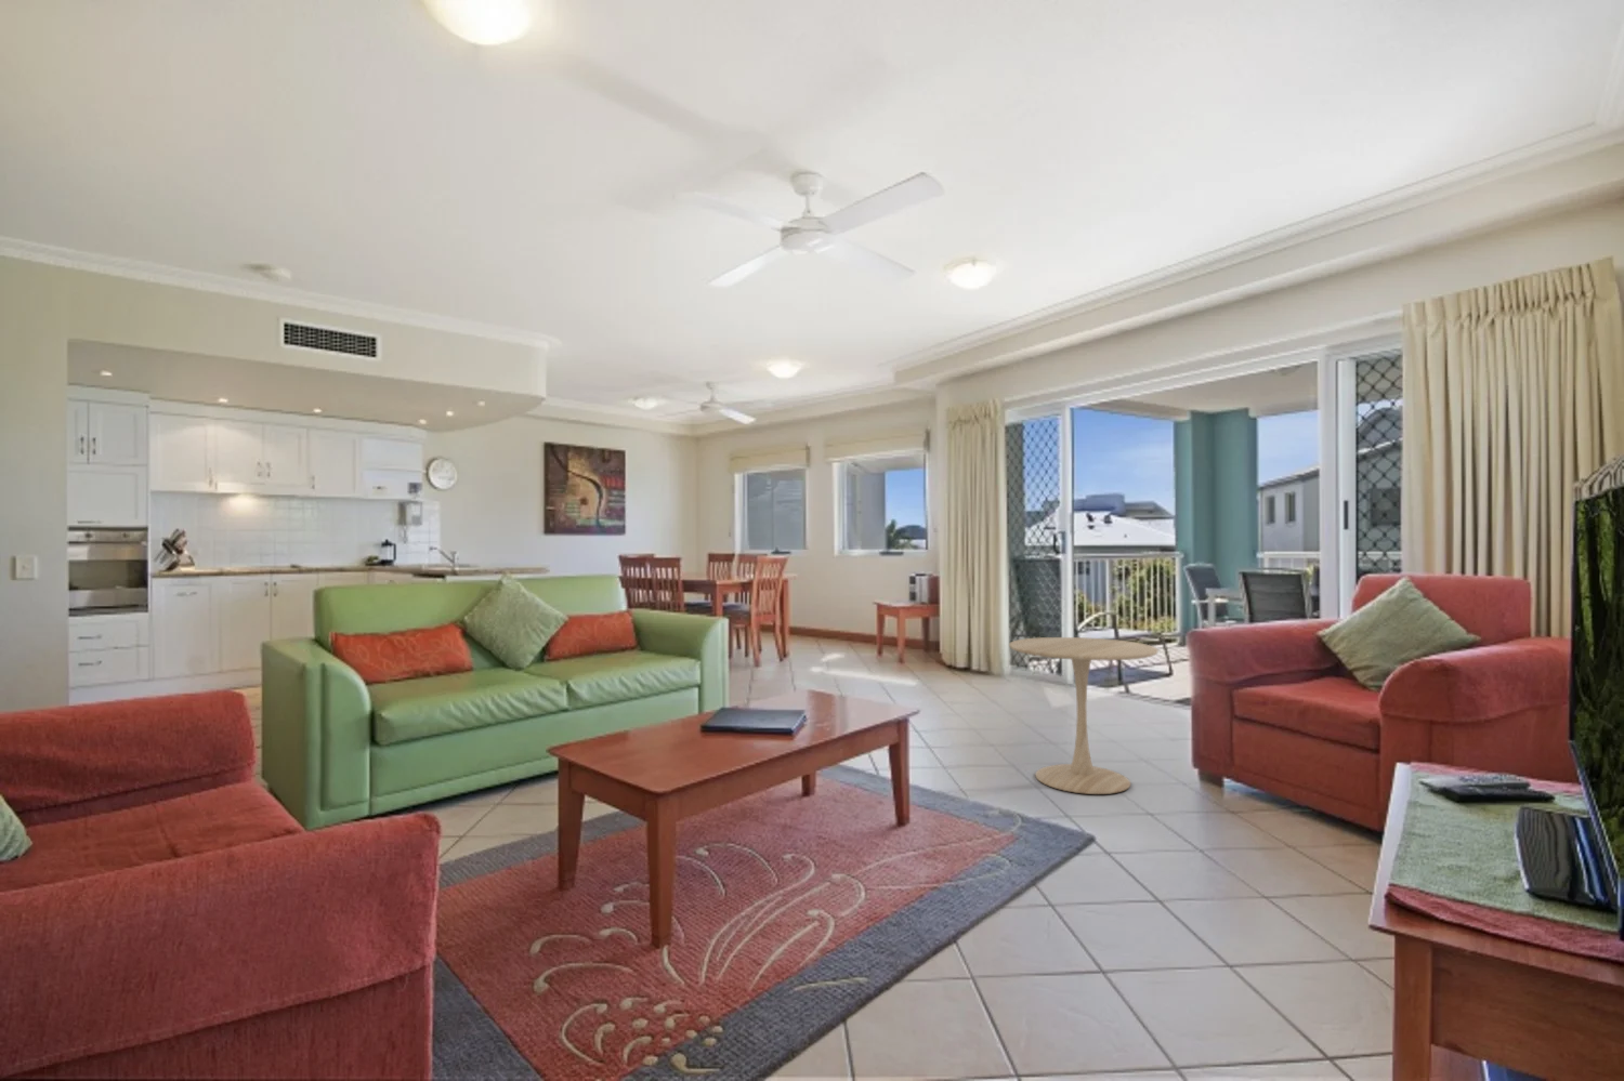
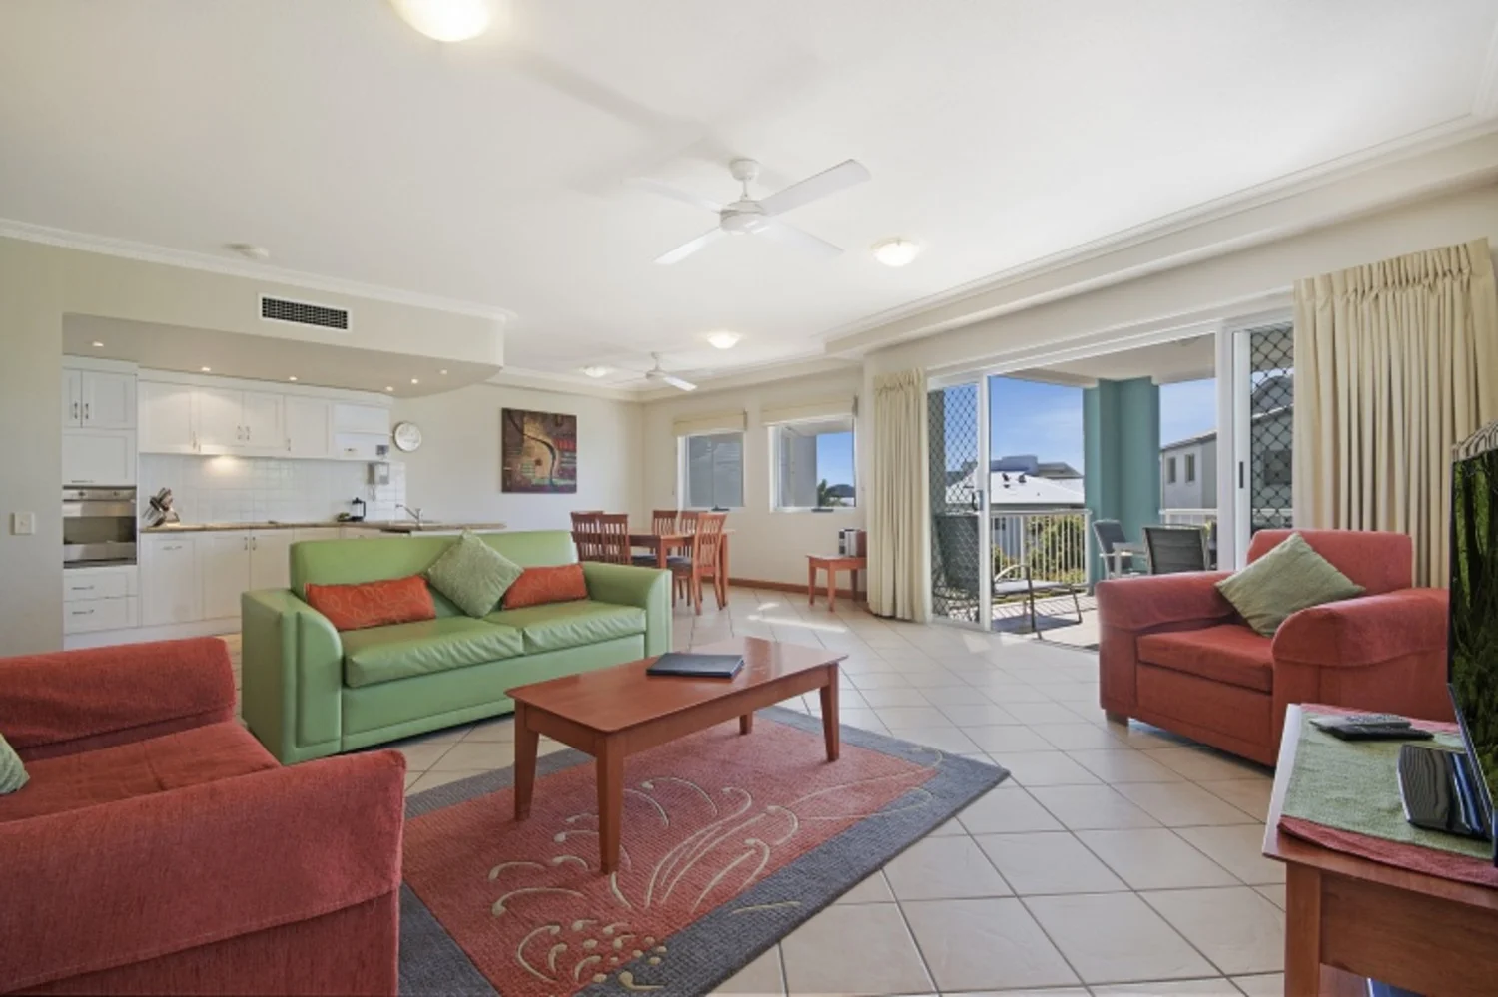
- side table (1081, 712)
